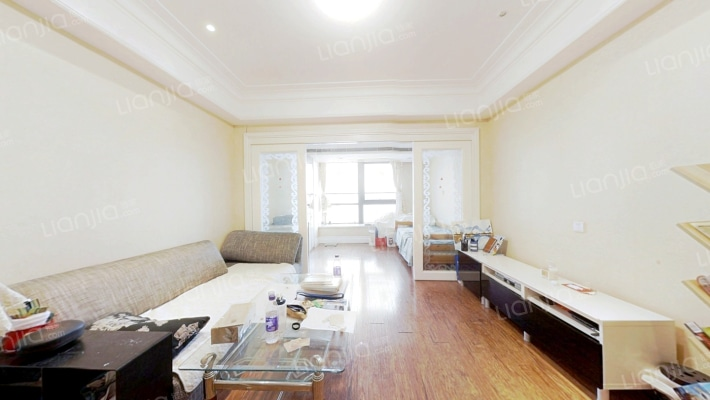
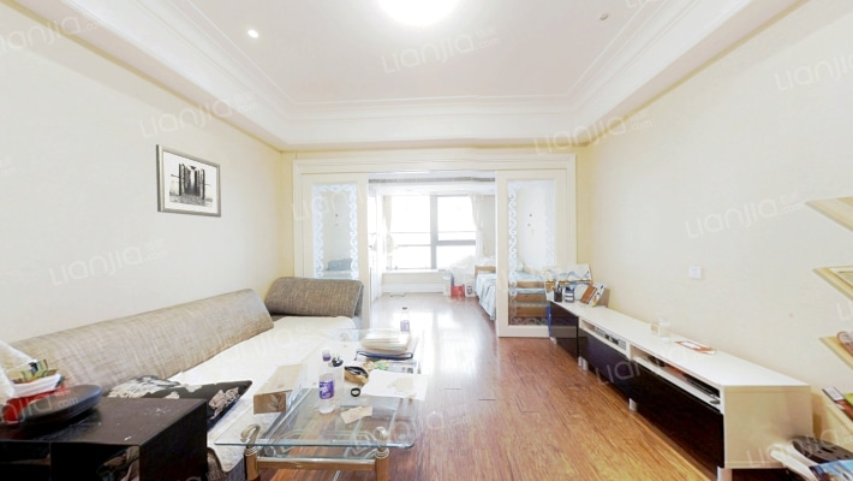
+ wall art (192, 185)
